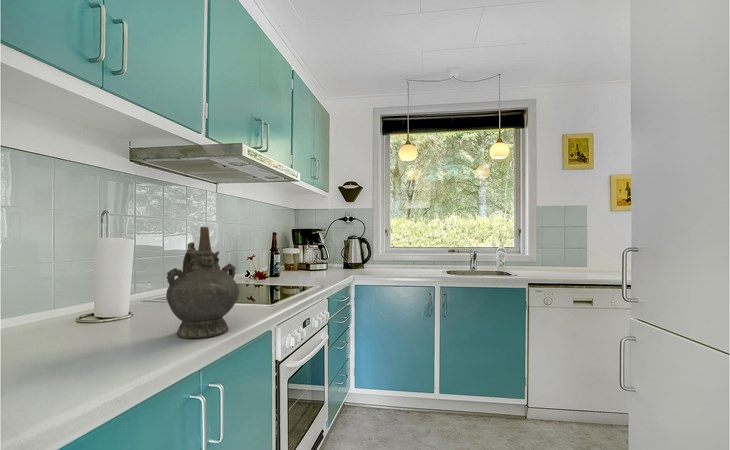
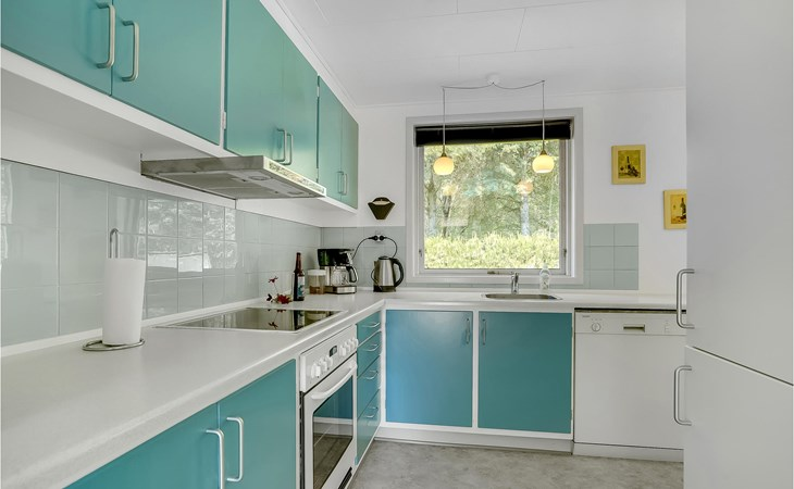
- ceremonial vessel (202, 278)
